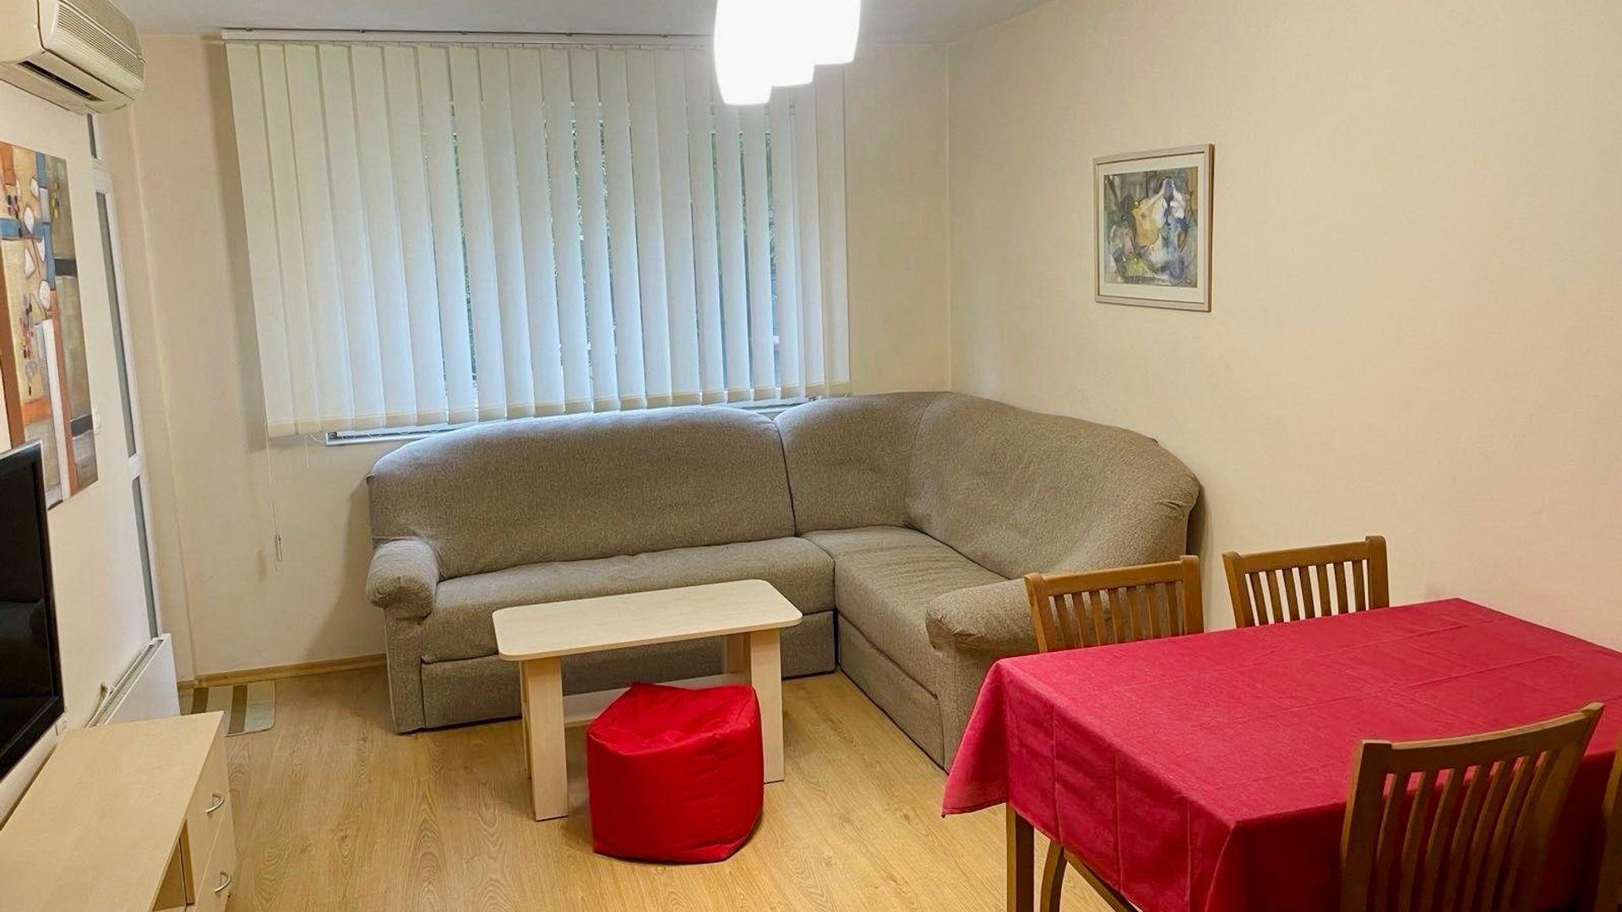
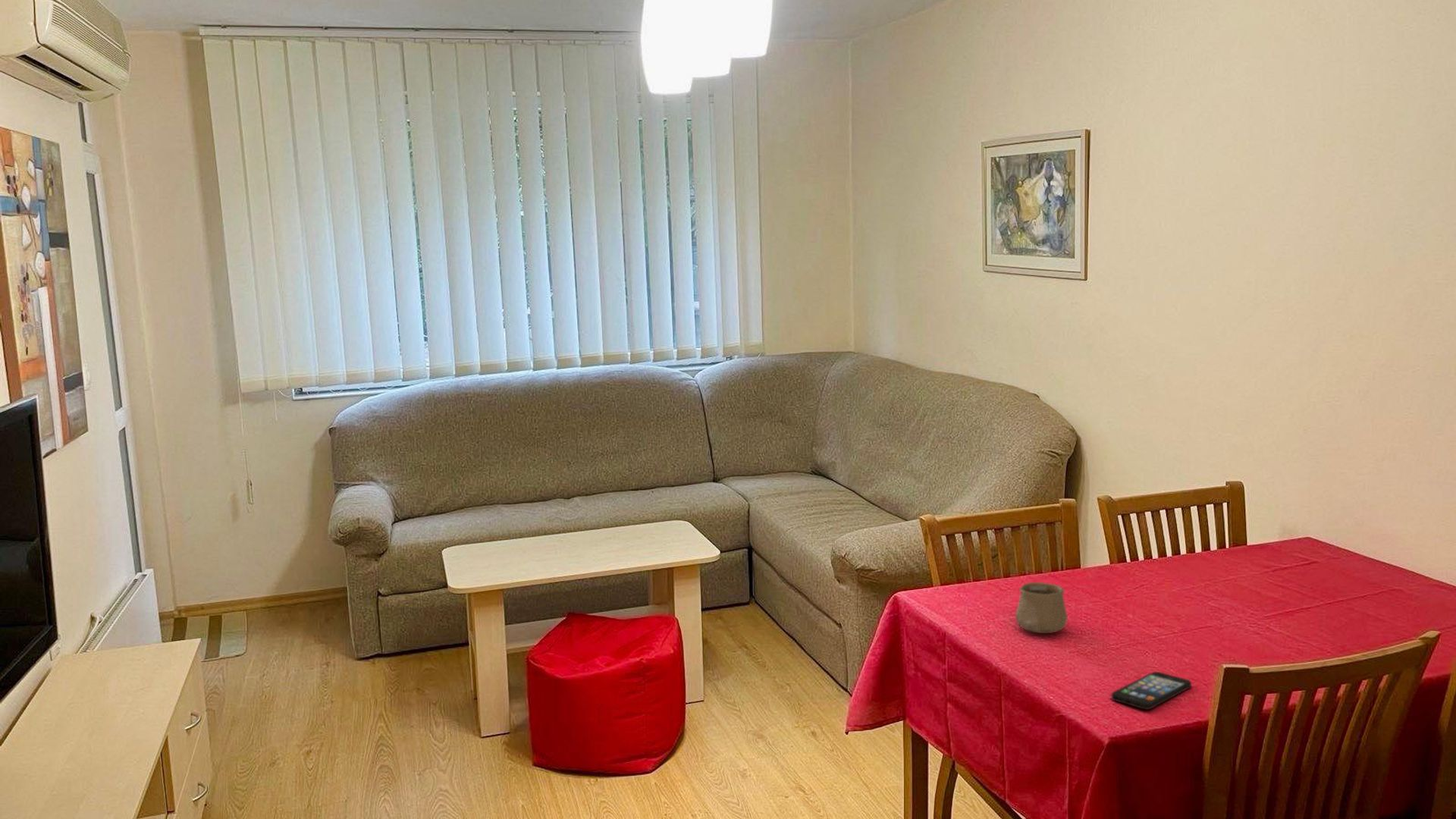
+ cup (1041, 609)
+ smartphone (1151, 689)
